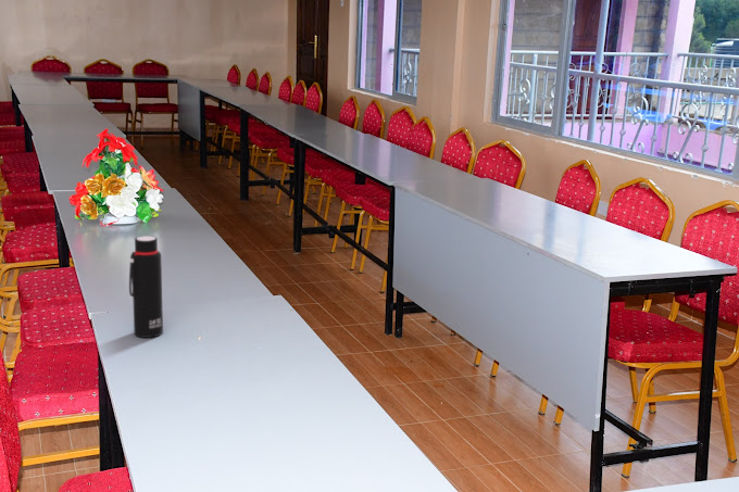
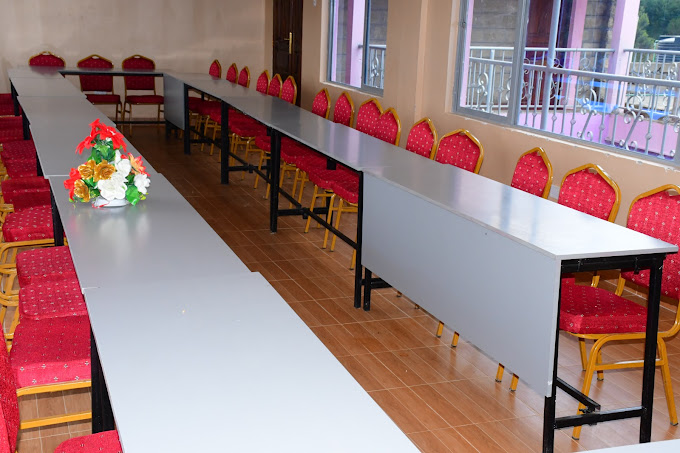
- water bottle (145, 287)
